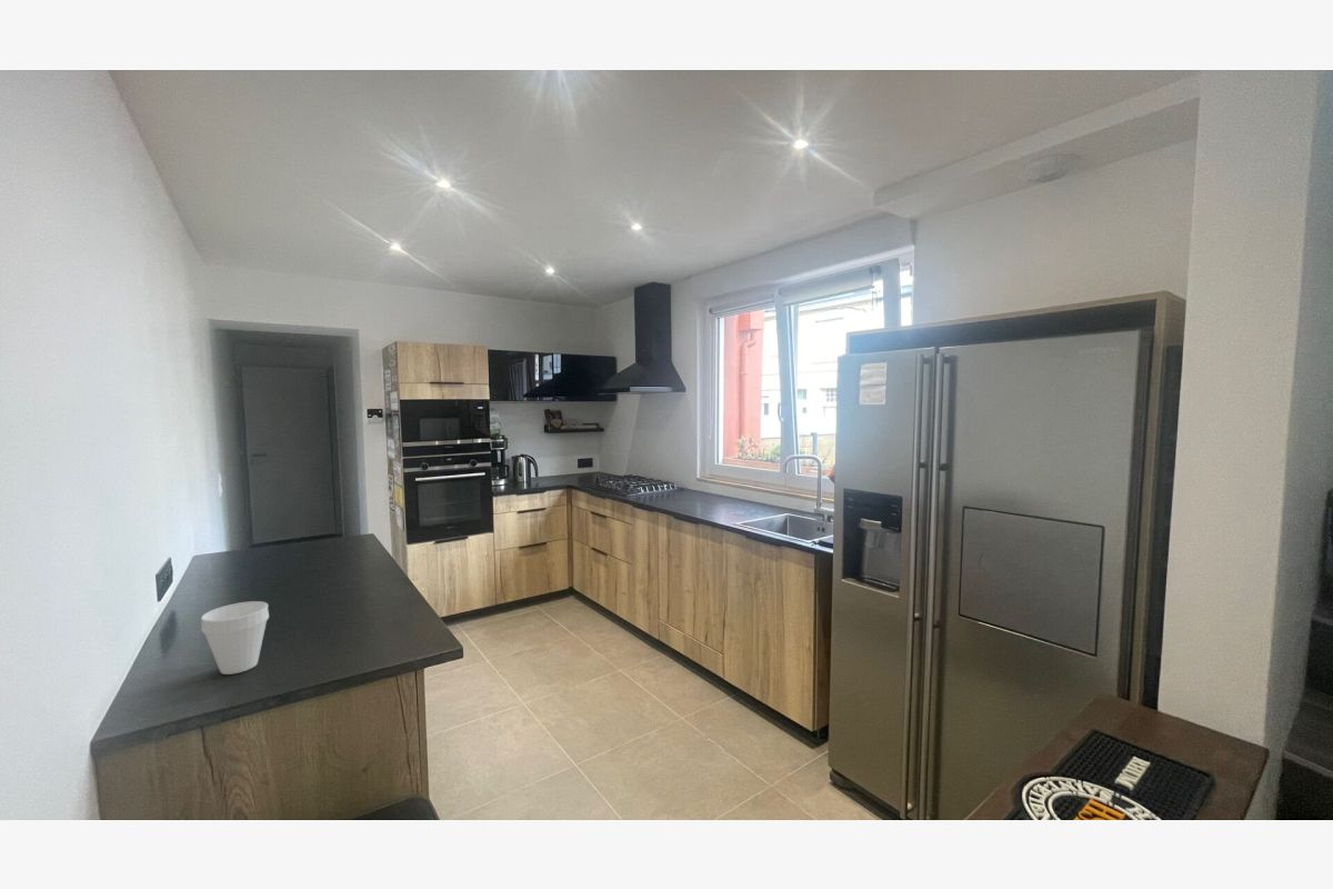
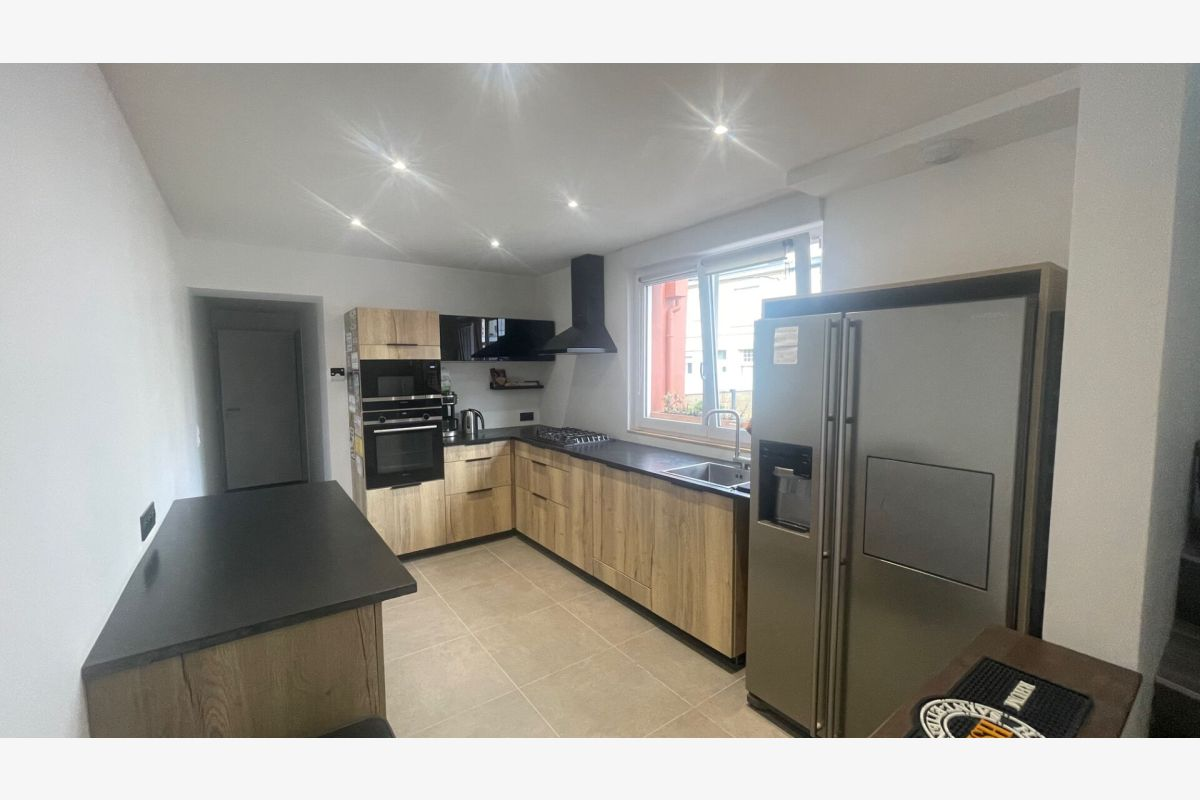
- cup (237, 639)
